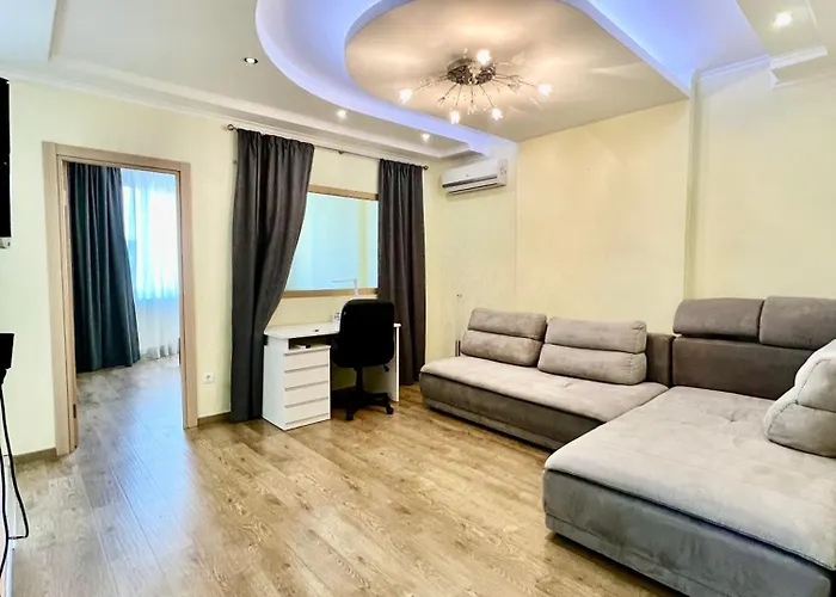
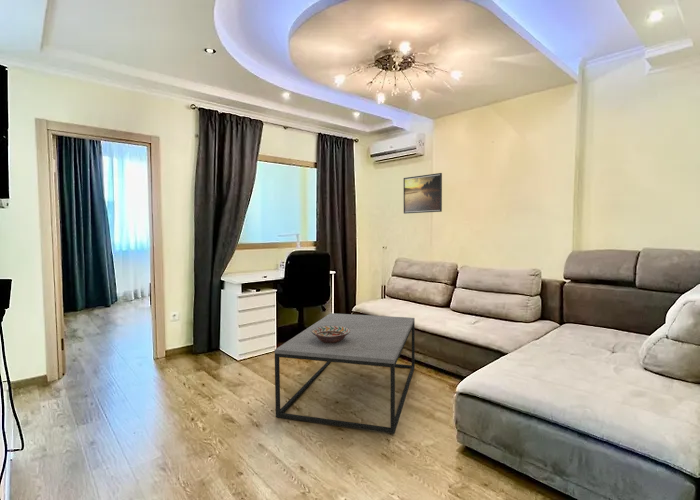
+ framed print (421, 194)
+ coffee table (355, 360)
+ decorative bowl (331, 335)
